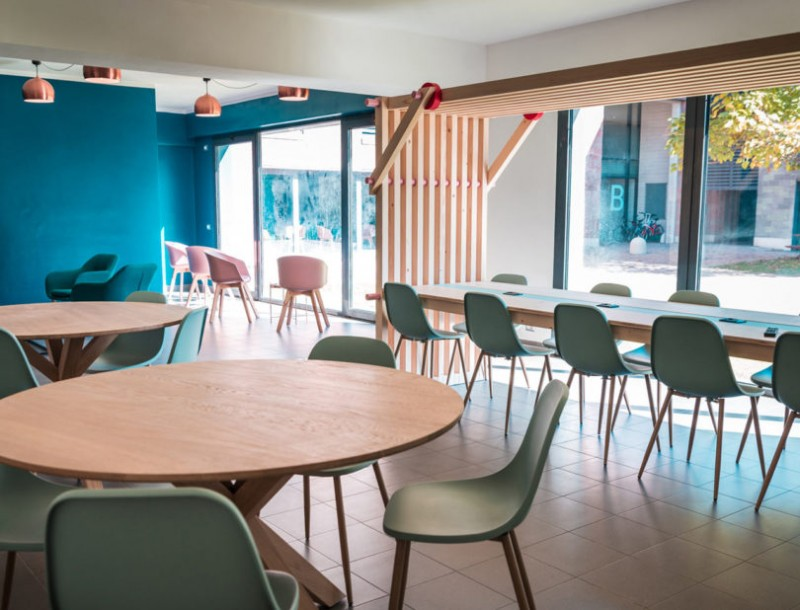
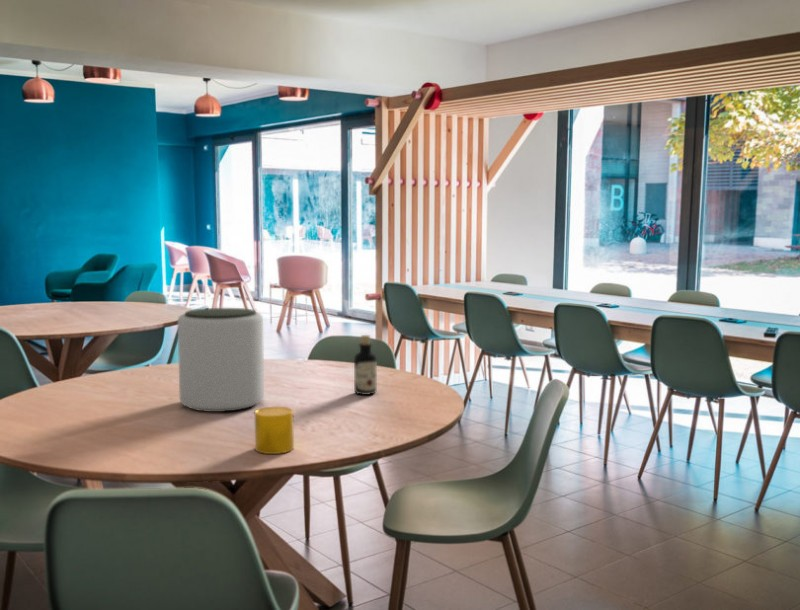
+ cup (274, 429)
+ plant pot (221, 357)
+ bottle (365, 364)
